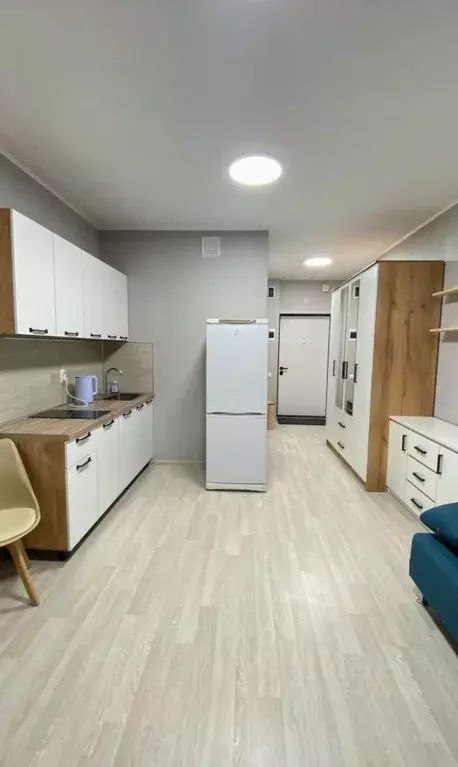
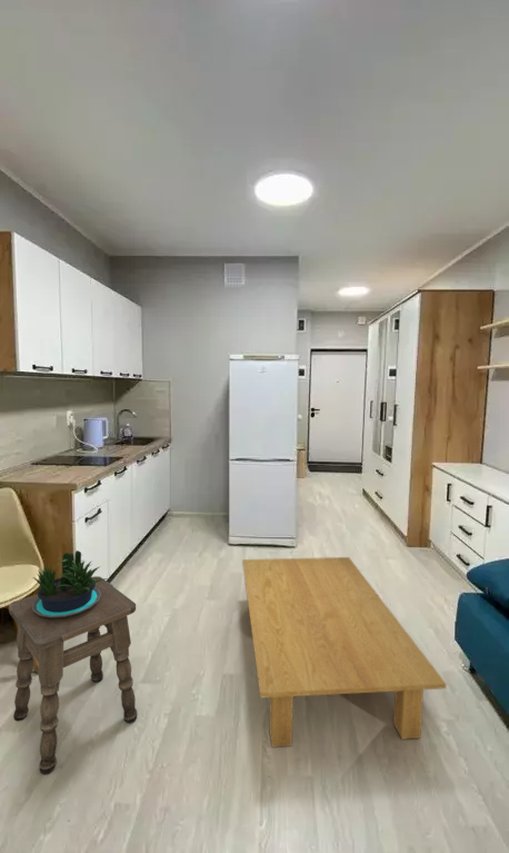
+ side table (74, 662)
+ coffee table (317, 631)
+ potted plant (71, 581)
